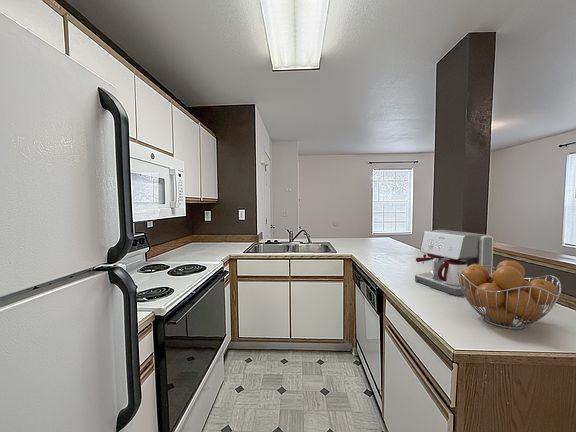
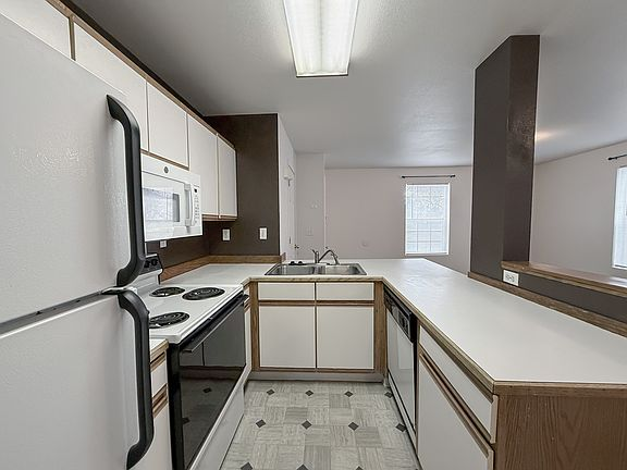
- coffee maker (451, 259)
- fruit basket (504, 292)
